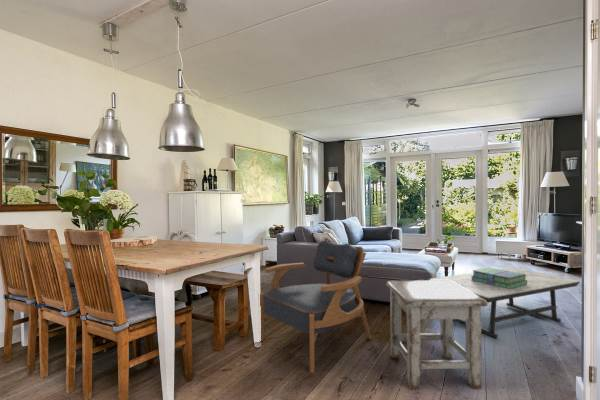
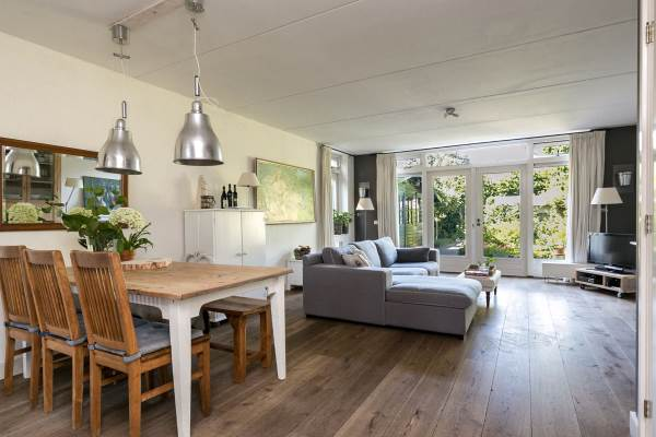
- armchair (318, 292)
- stack of books (498, 276)
- stool (431, 334)
- coffee table (502, 299)
